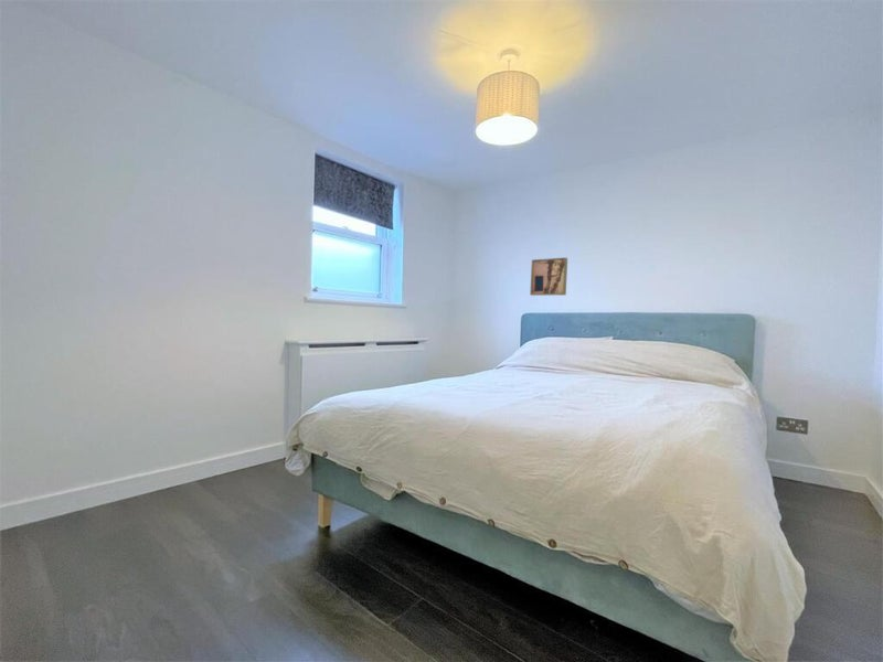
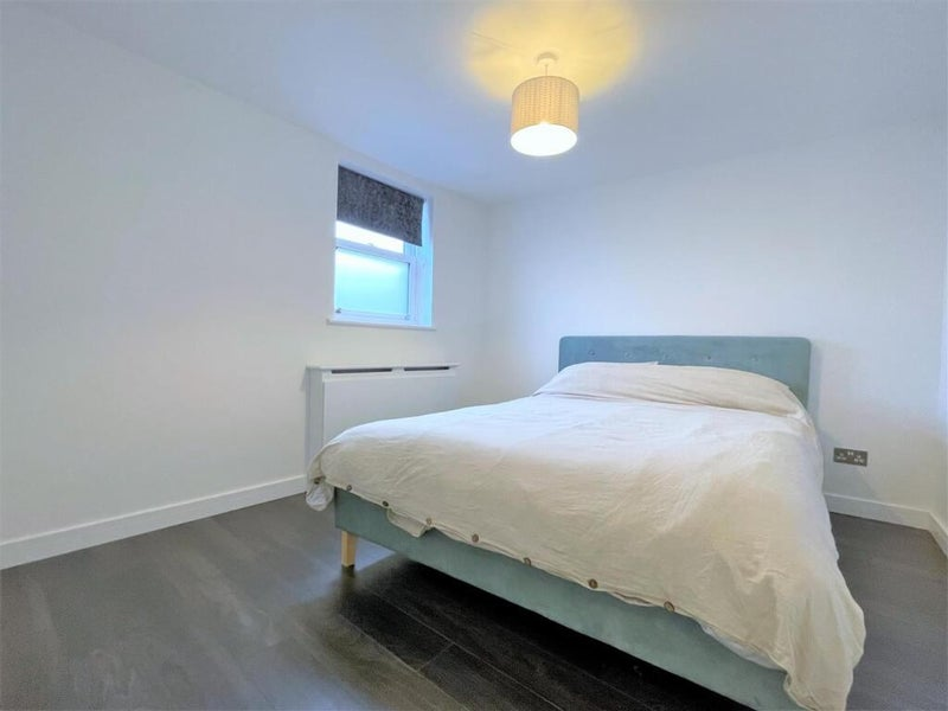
- wall art (547, 277)
